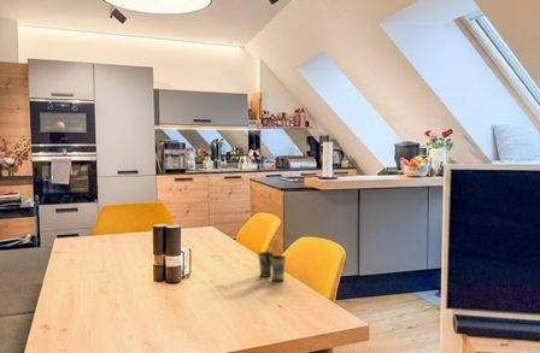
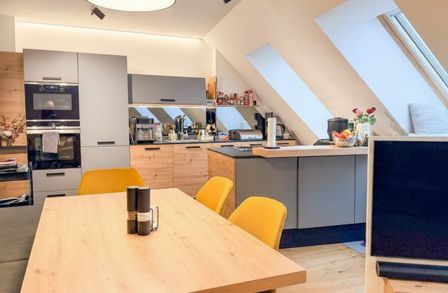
- cup (271, 265)
